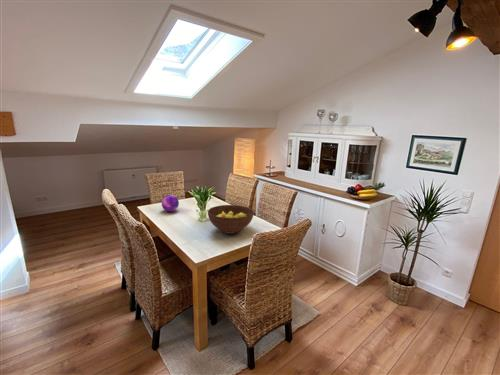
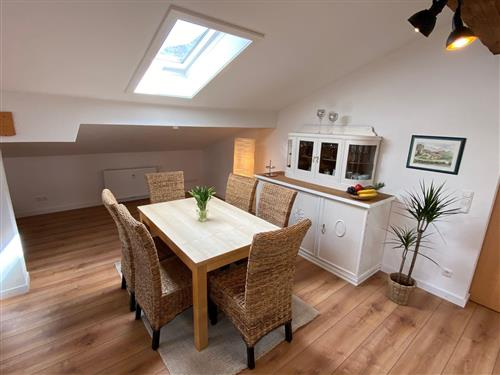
- fruit bowl (230, 221)
- decorative orb (170, 203)
